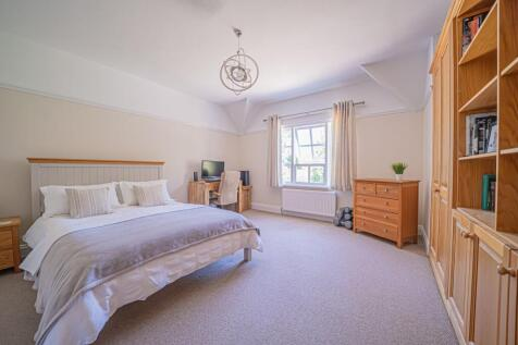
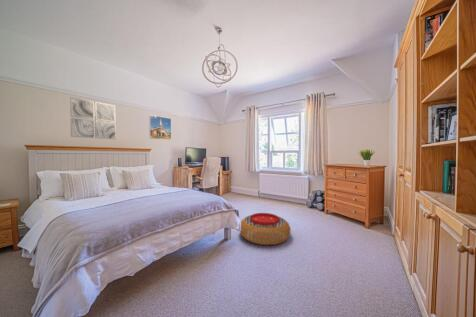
+ pouf (264, 226)
+ wall art (95, 119)
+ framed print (160, 128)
